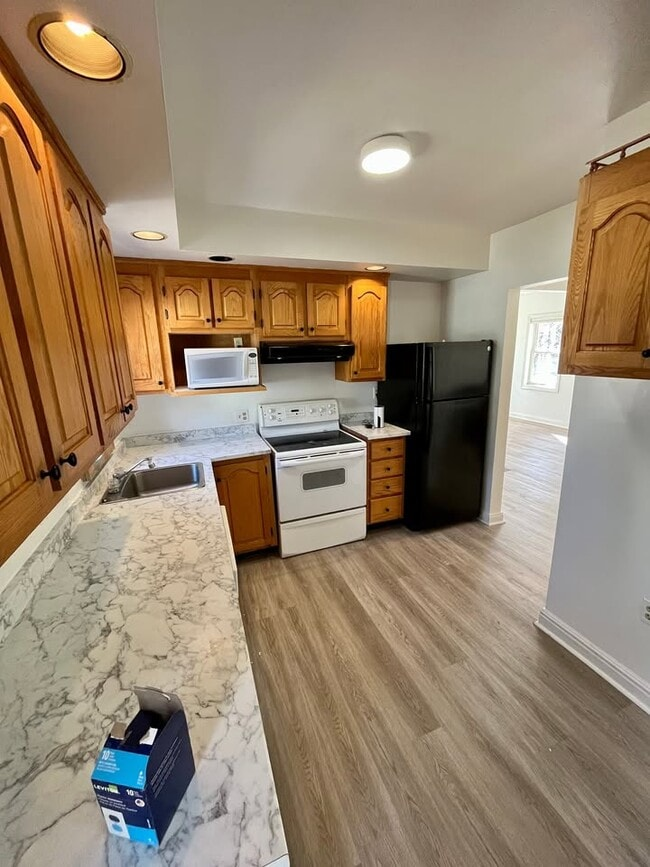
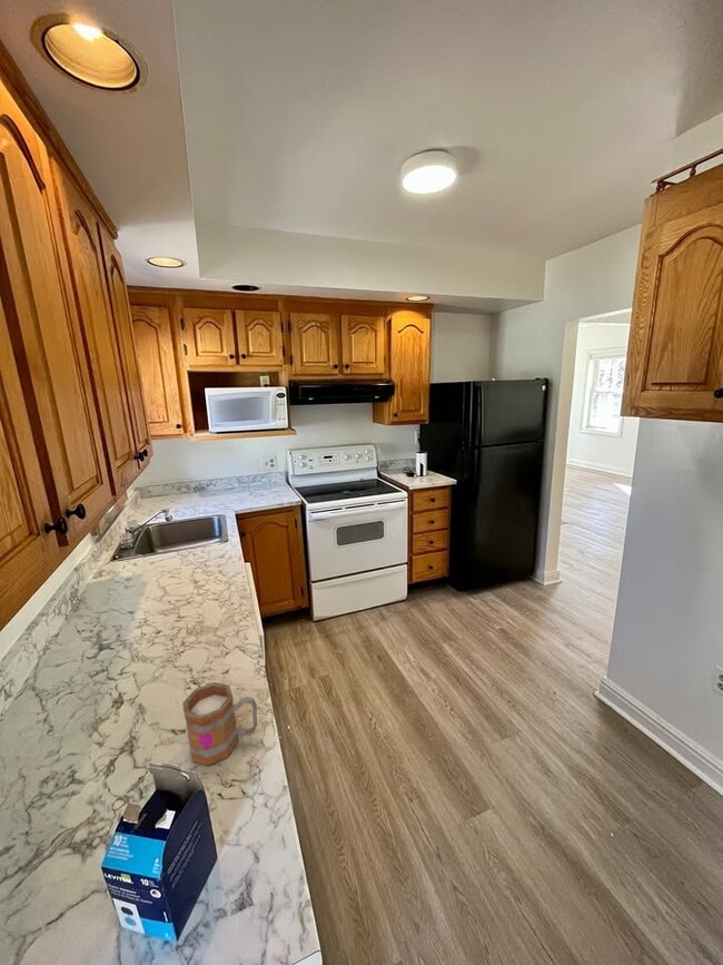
+ mug (222, 720)
